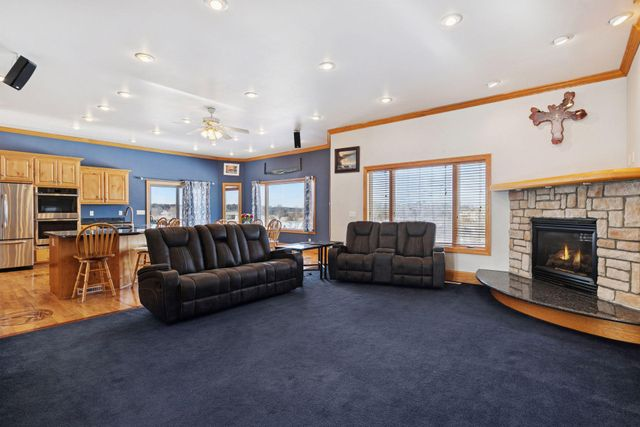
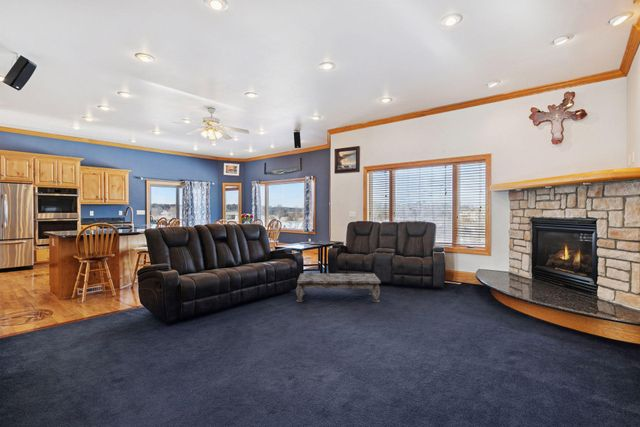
+ coffee table (337, 287)
